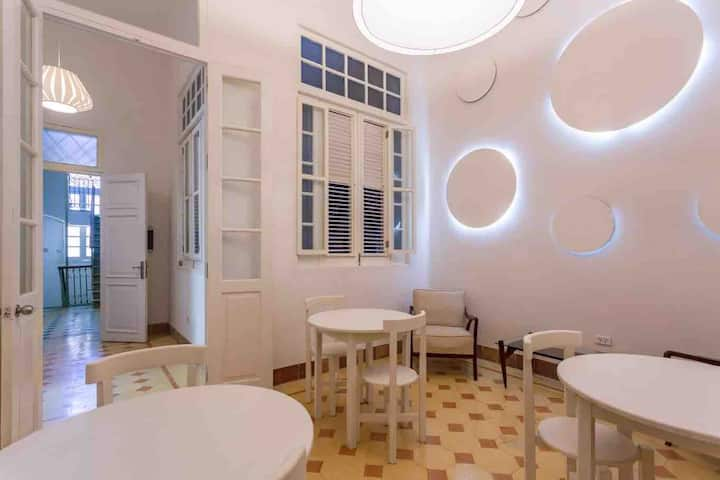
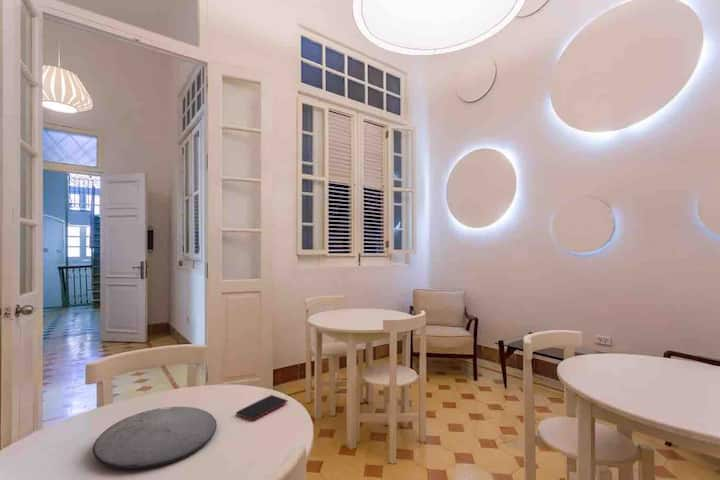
+ plate (159, 433)
+ smartphone (262, 406)
